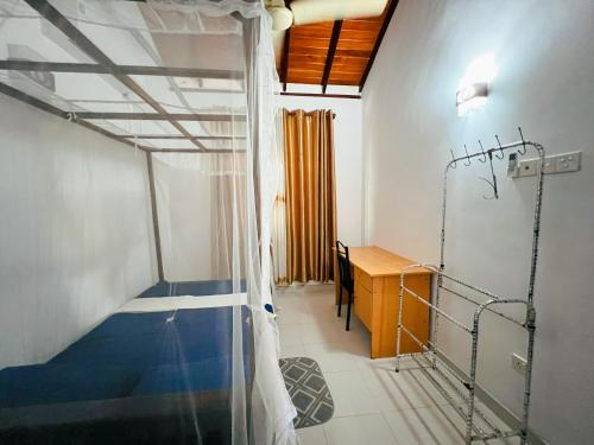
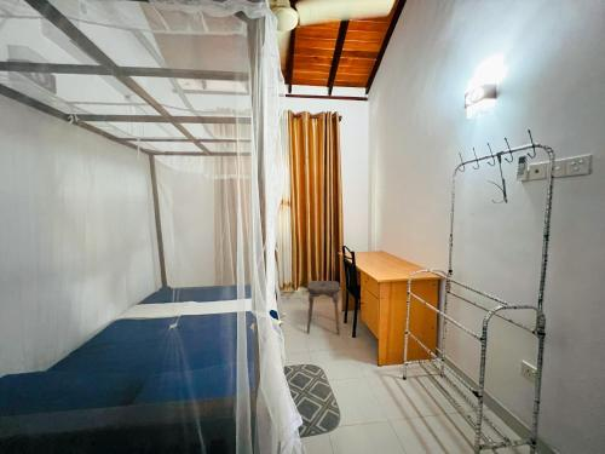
+ stool (333, 301)
